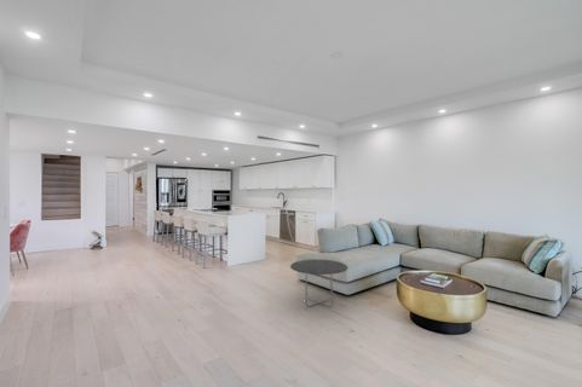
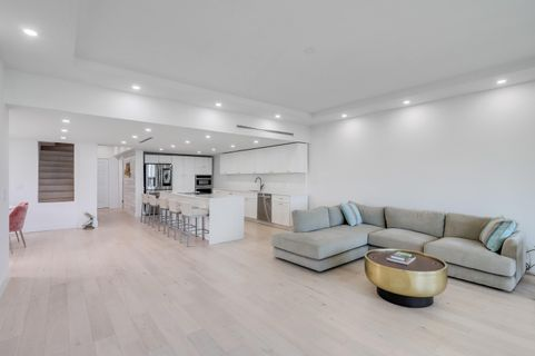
- side table (318, 273)
